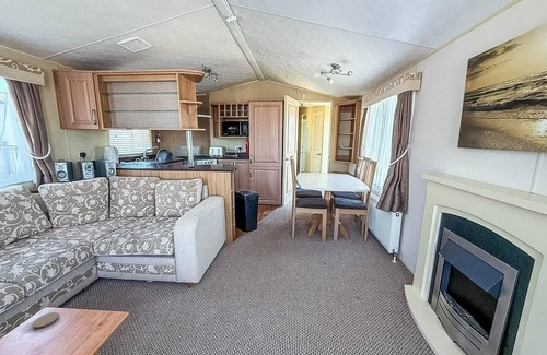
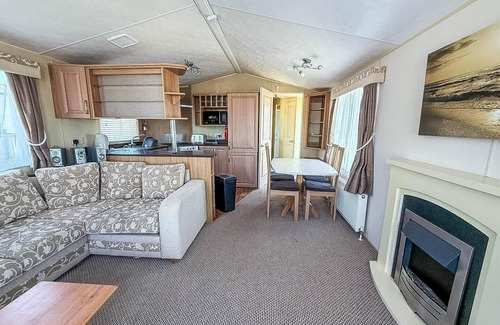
- coaster (46, 320)
